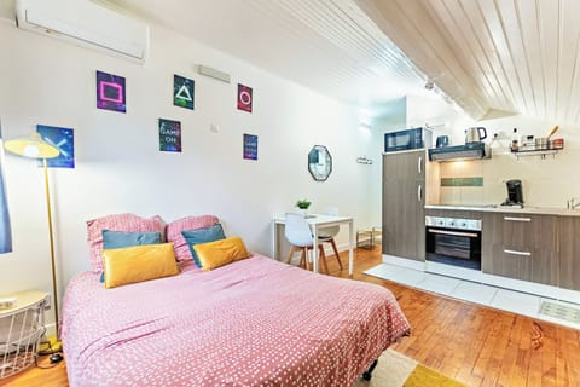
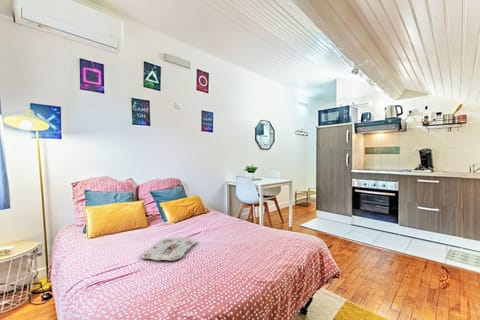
+ serving tray (170, 248)
